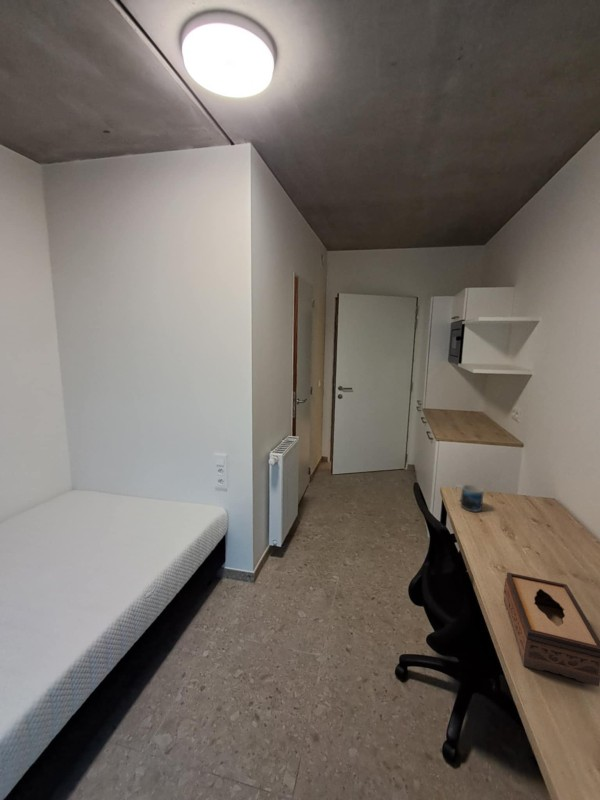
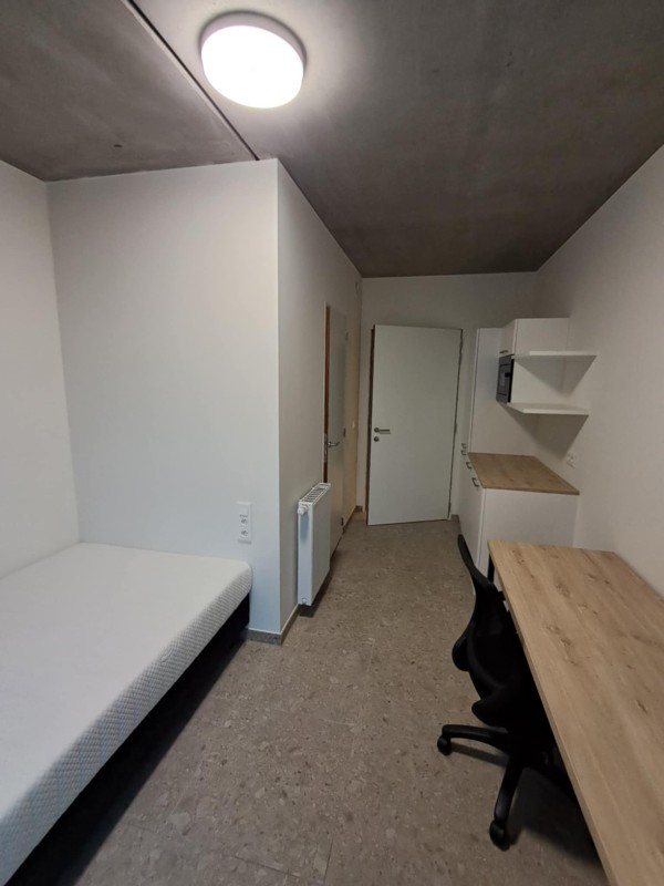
- tissue box (546, 621)
- mug (467, 496)
